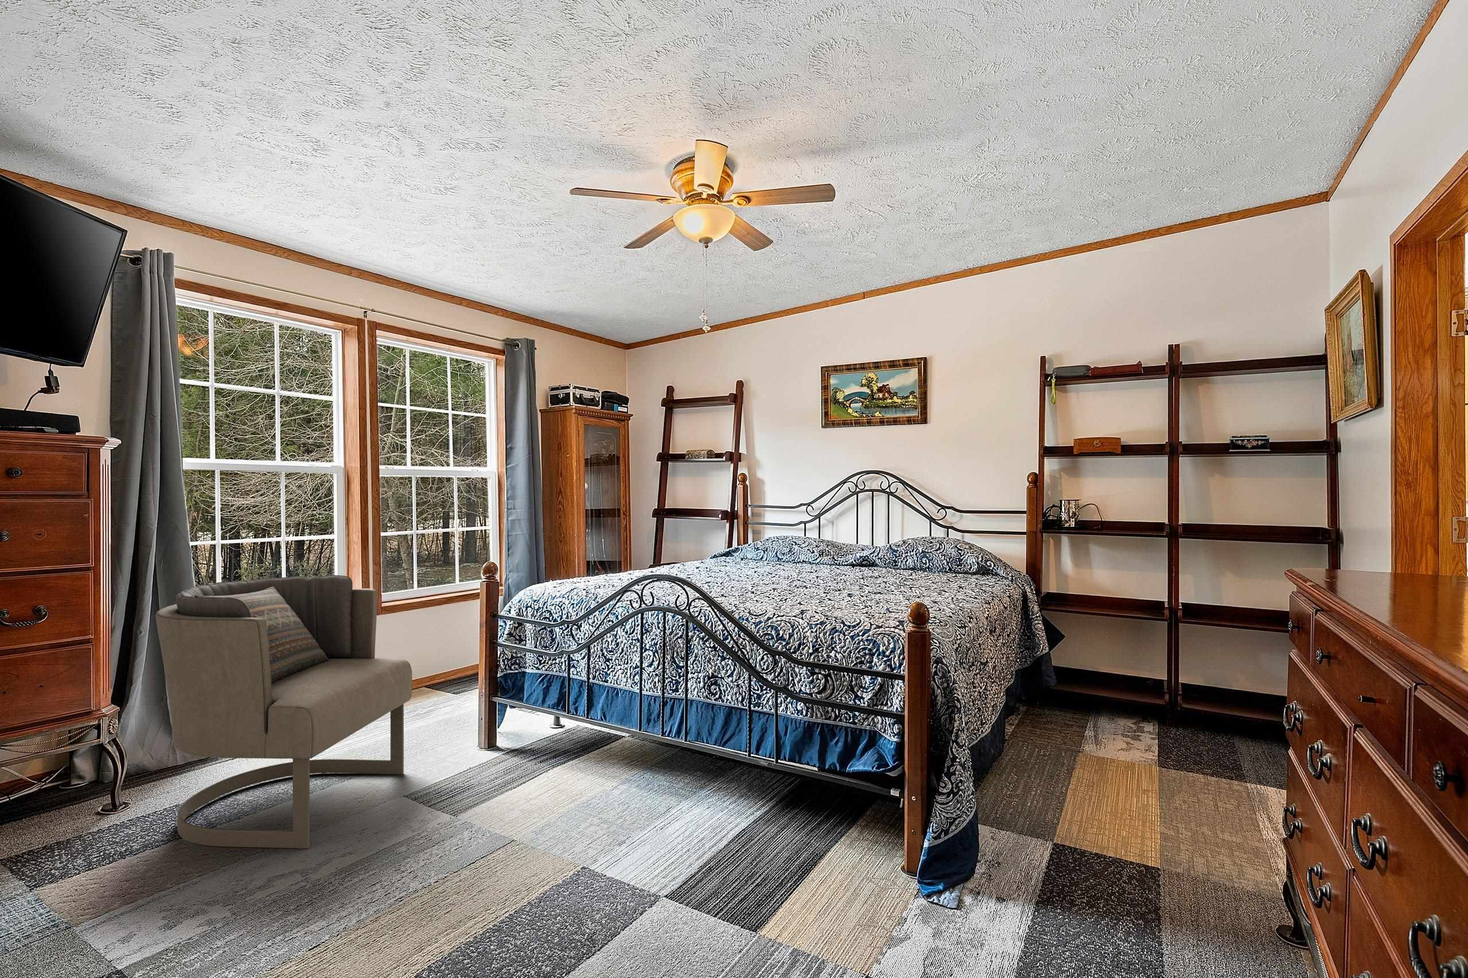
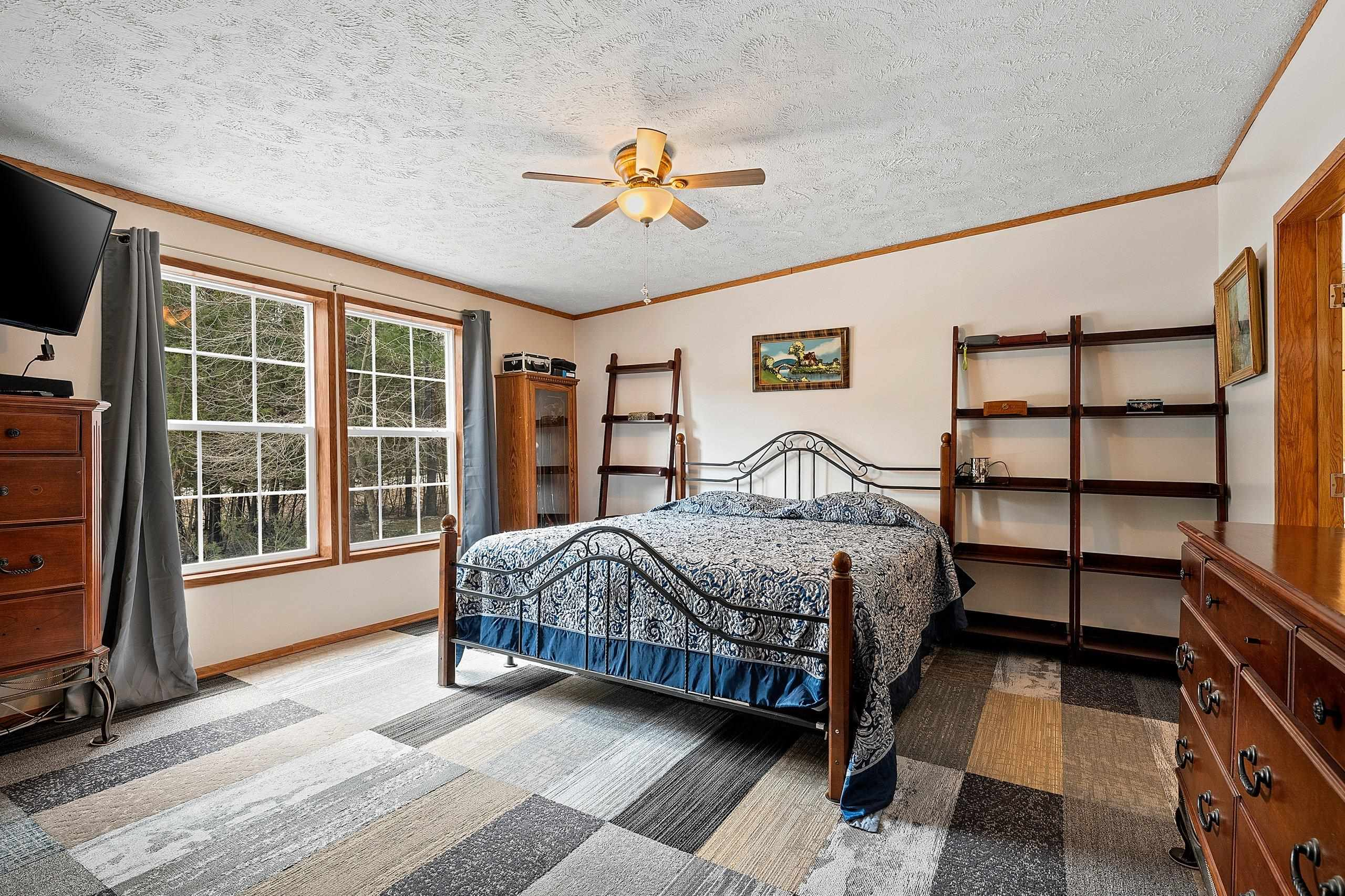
- armchair (278, 695)
